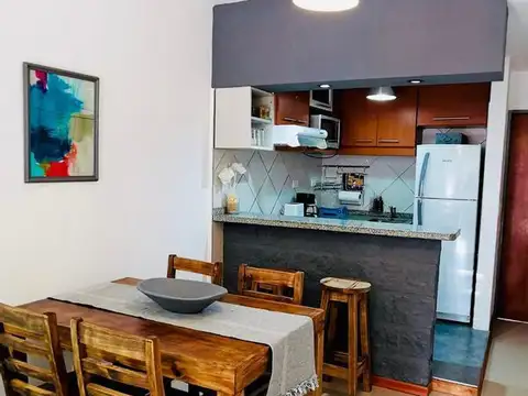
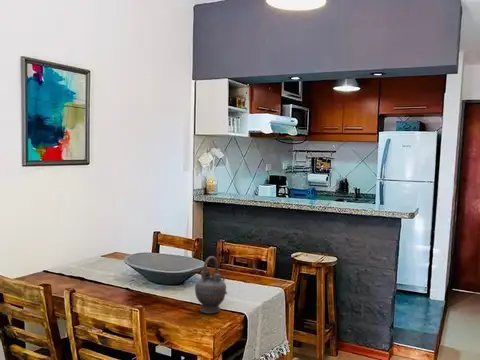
+ teapot (213, 283)
